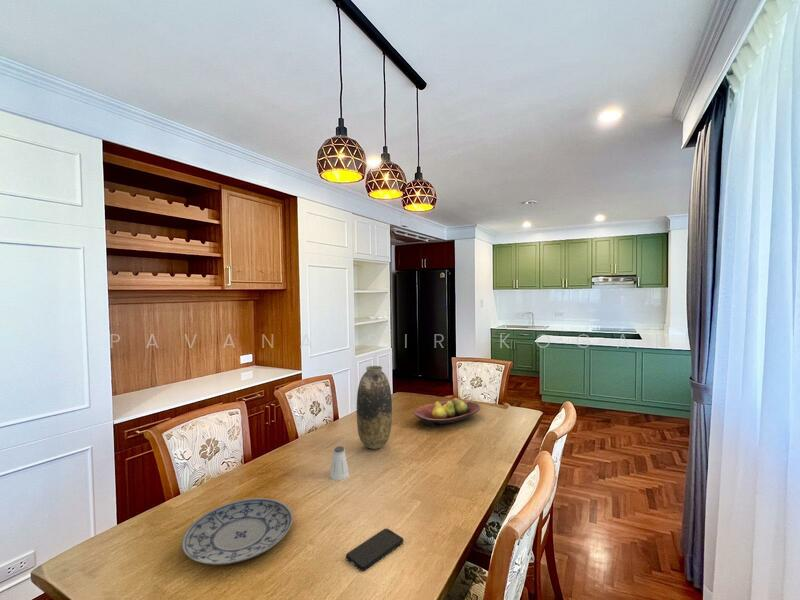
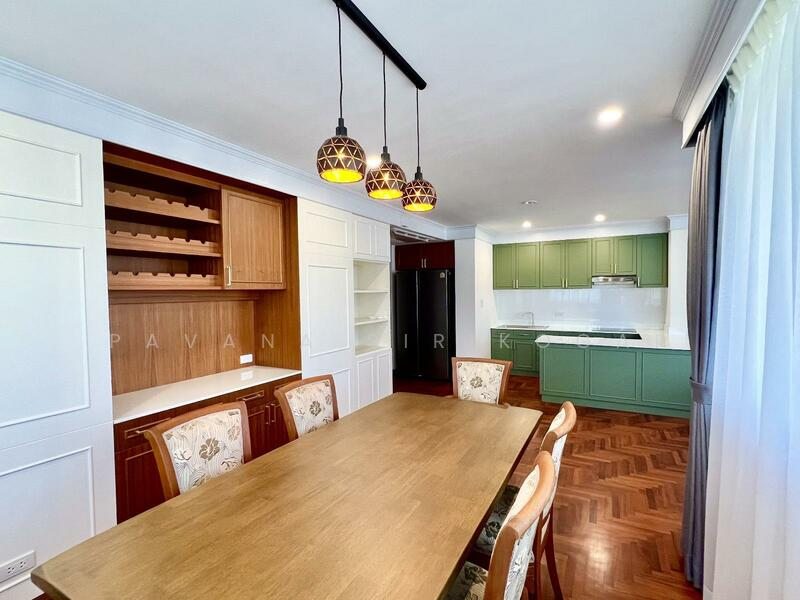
- smartphone (375, 548)
- vase (374, 407)
- plate (240, 531)
- saltshaker (339, 461)
- fruit bowl (447, 410)
